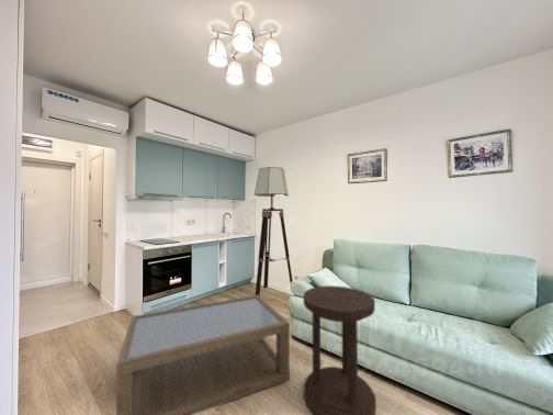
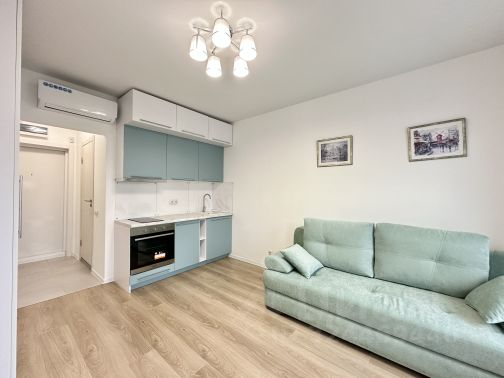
- coffee table (207, 346)
- floor lamp (269, 231)
- side table (342, 347)
